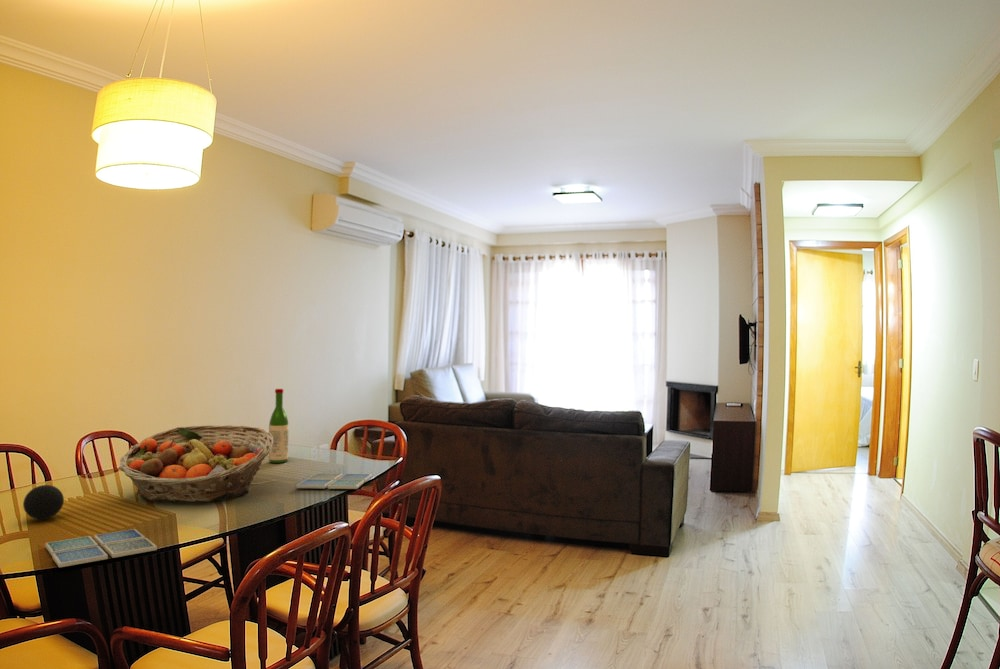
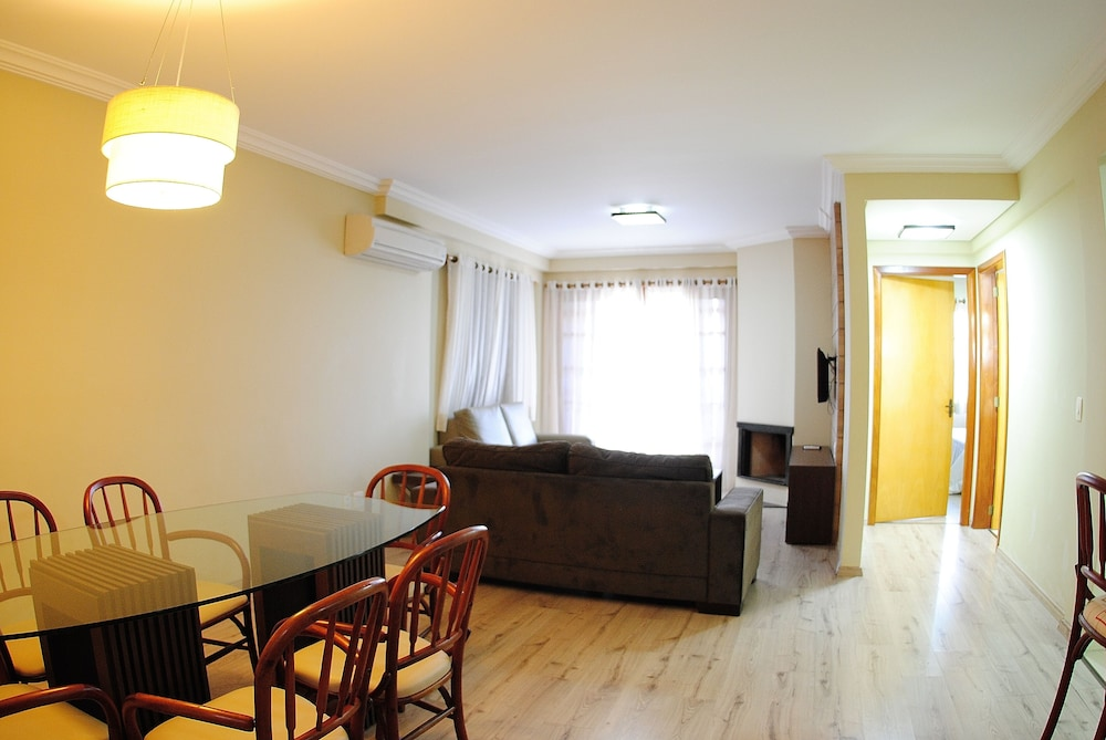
- decorative ball (43, 502)
- fruit basket (198, 461)
- drink coaster (101, 546)
- wine bottle (278, 425)
- drink coaster (335, 480)
